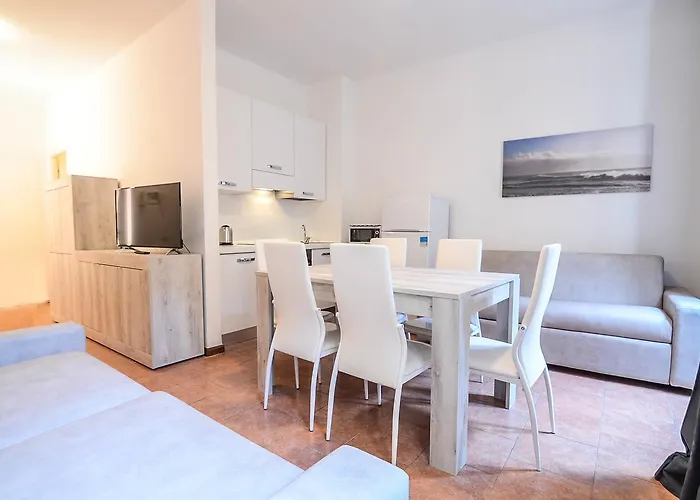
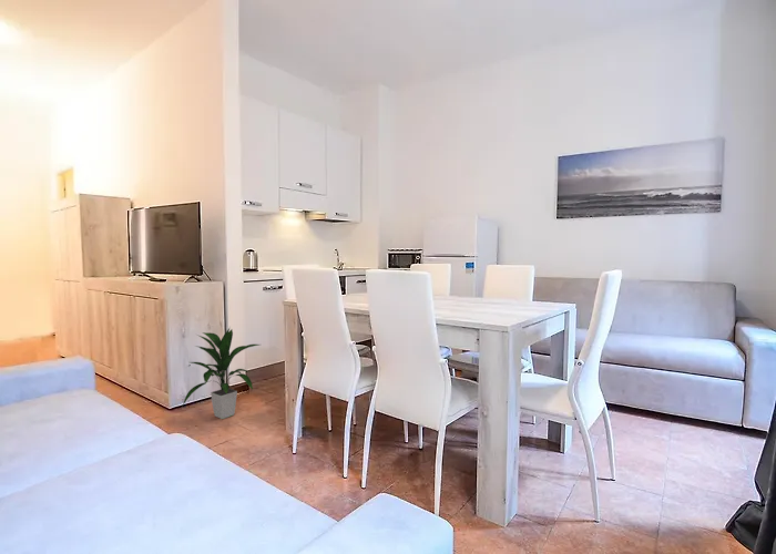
+ indoor plant (219, 371)
